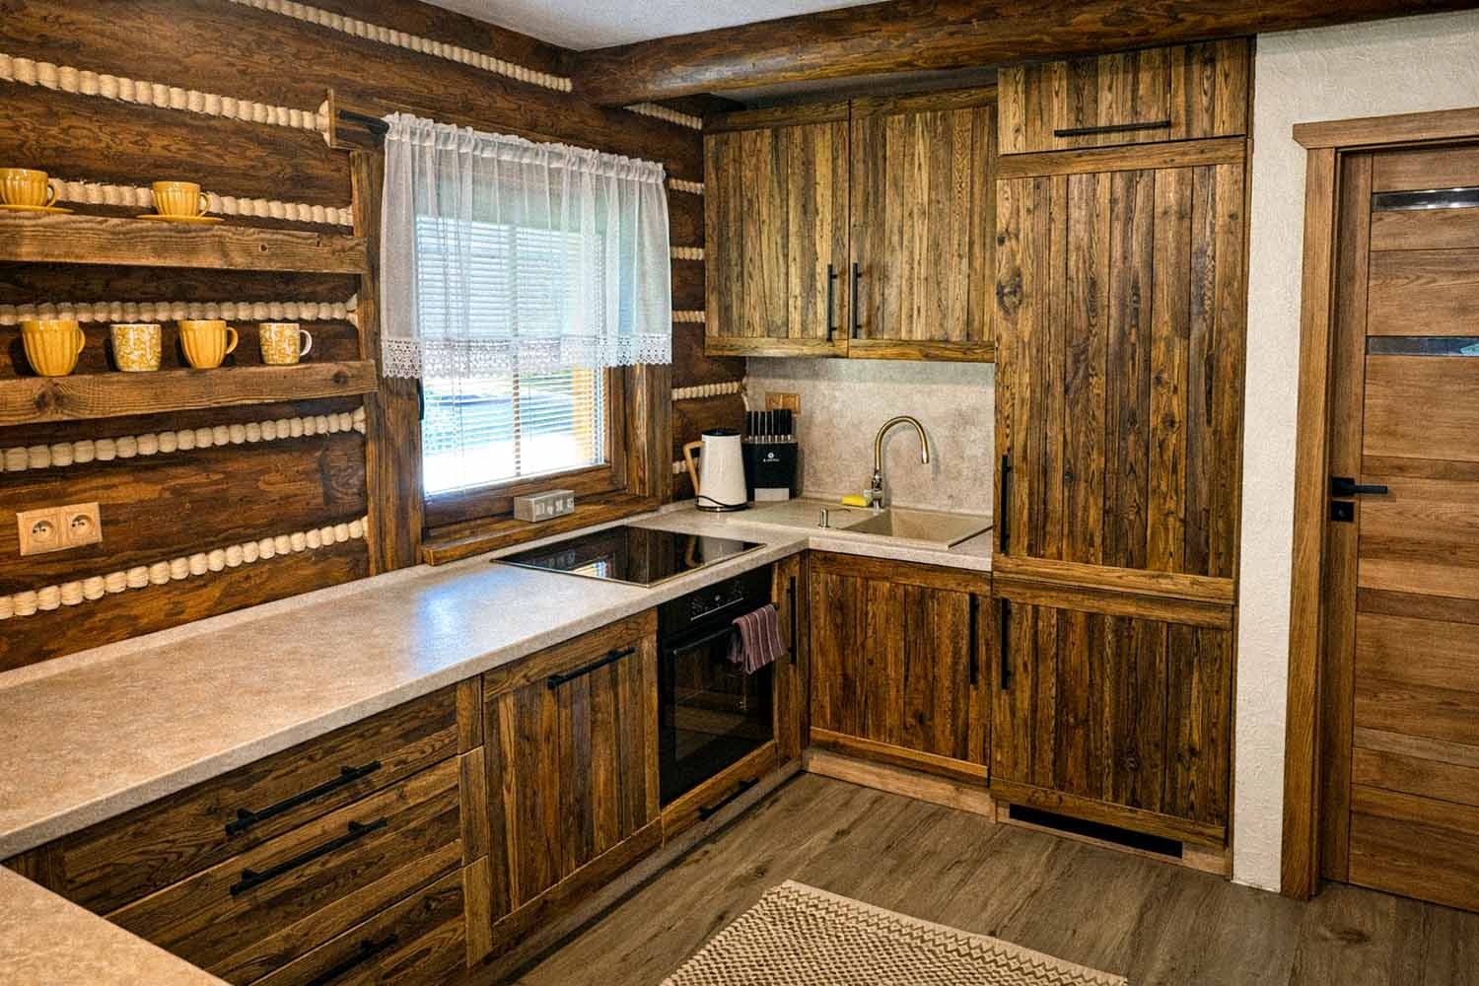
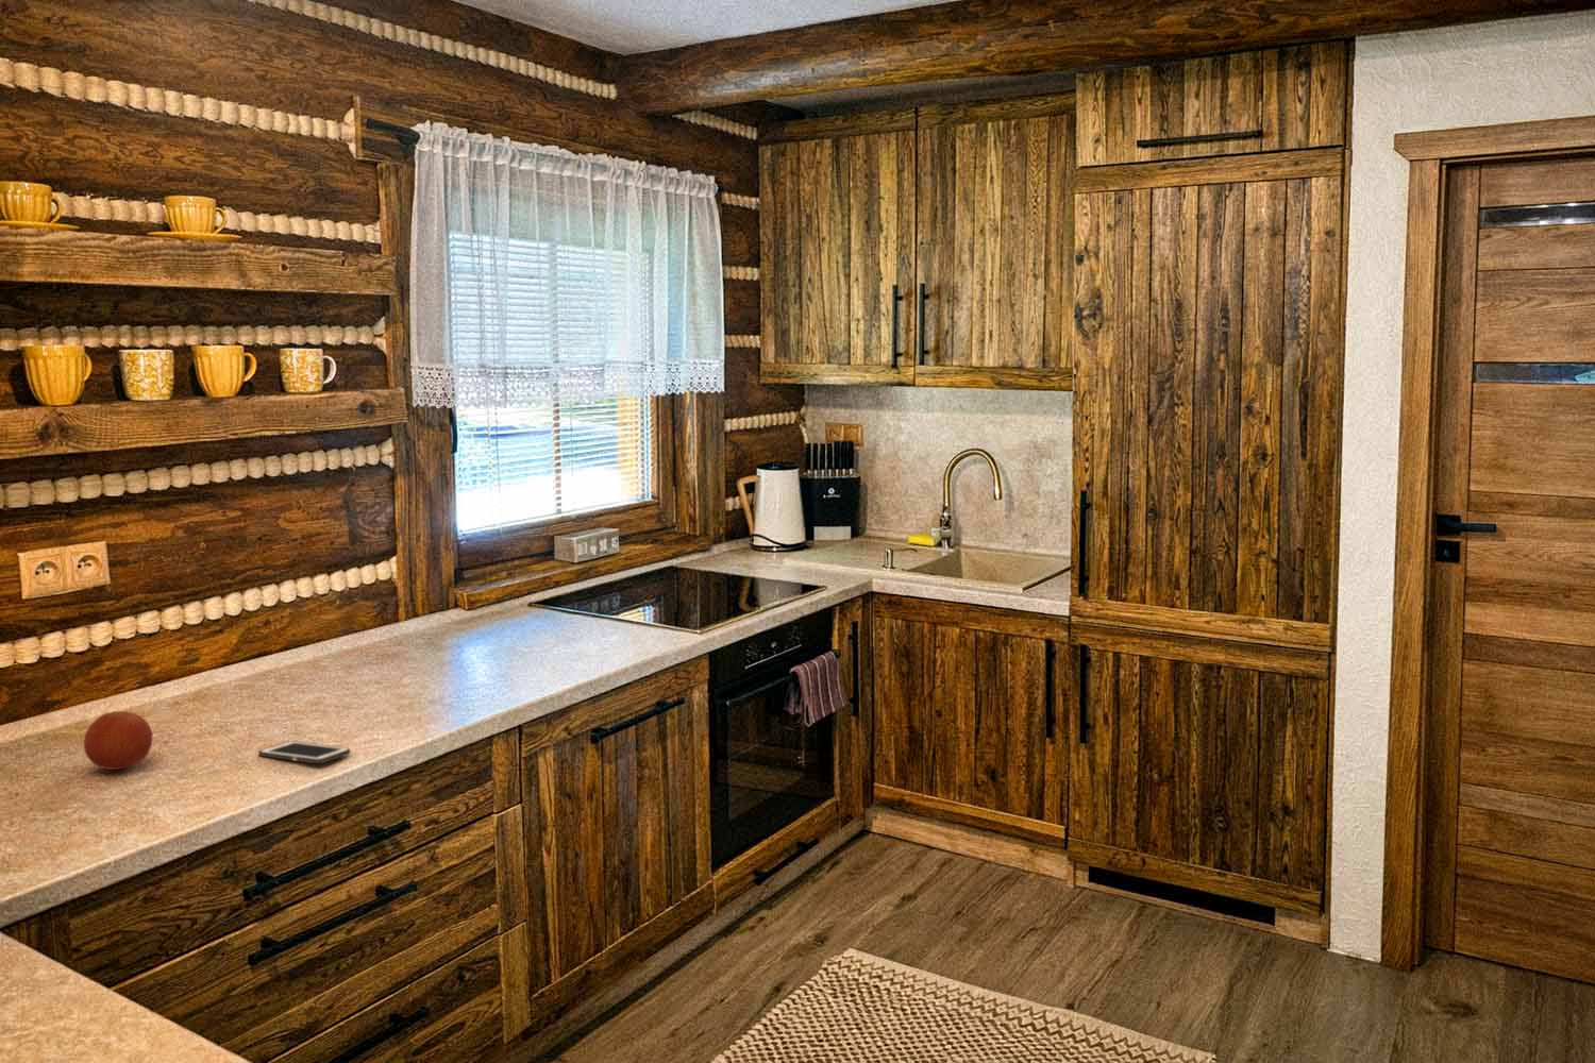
+ fruit (117, 739)
+ cell phone (304, 751)
